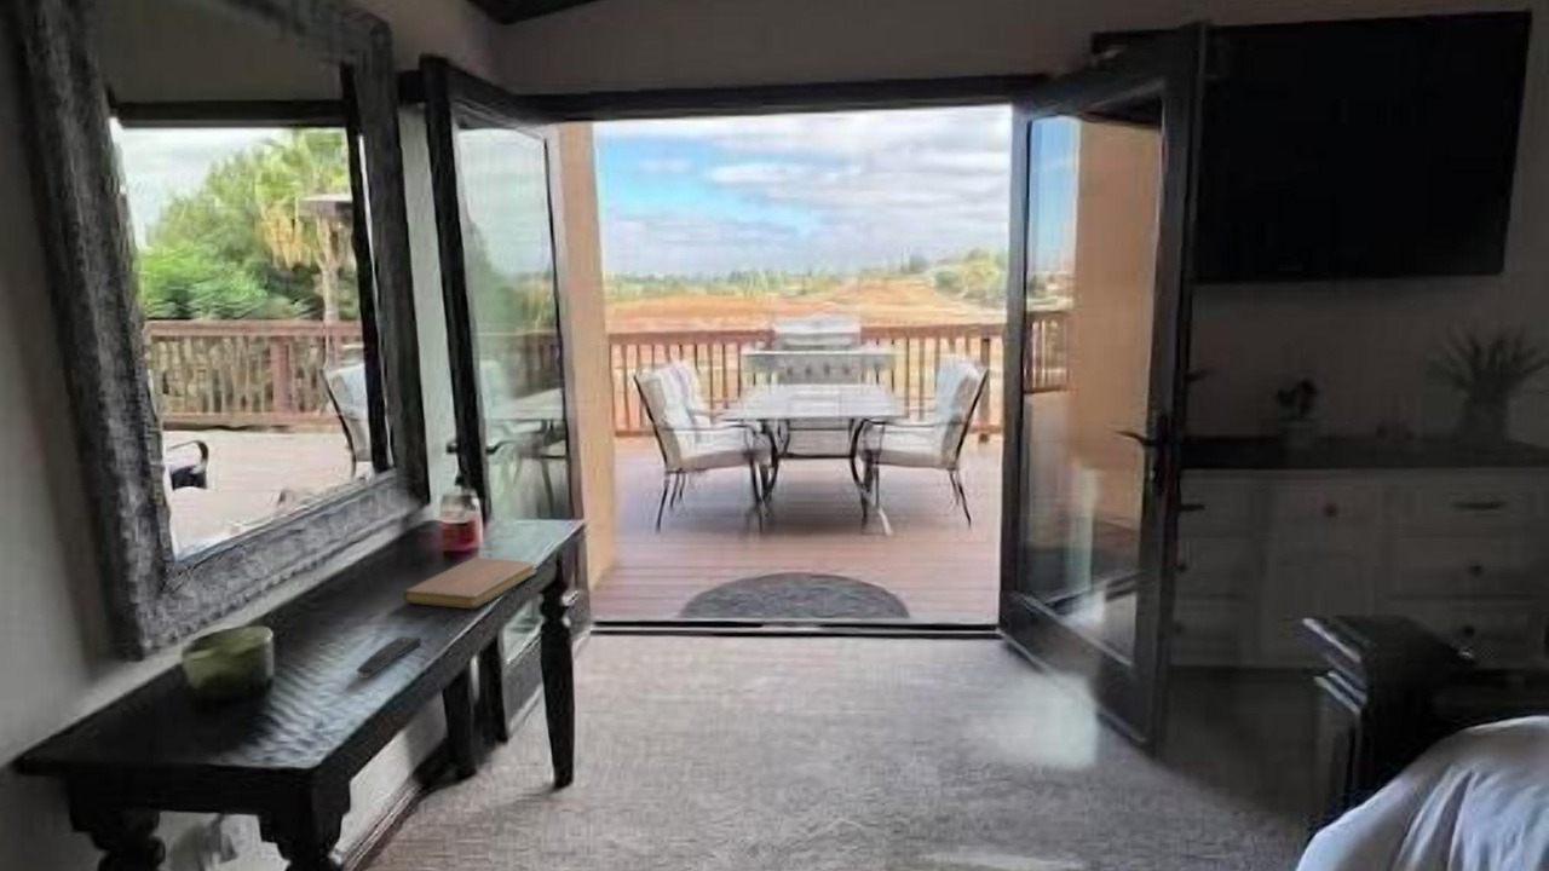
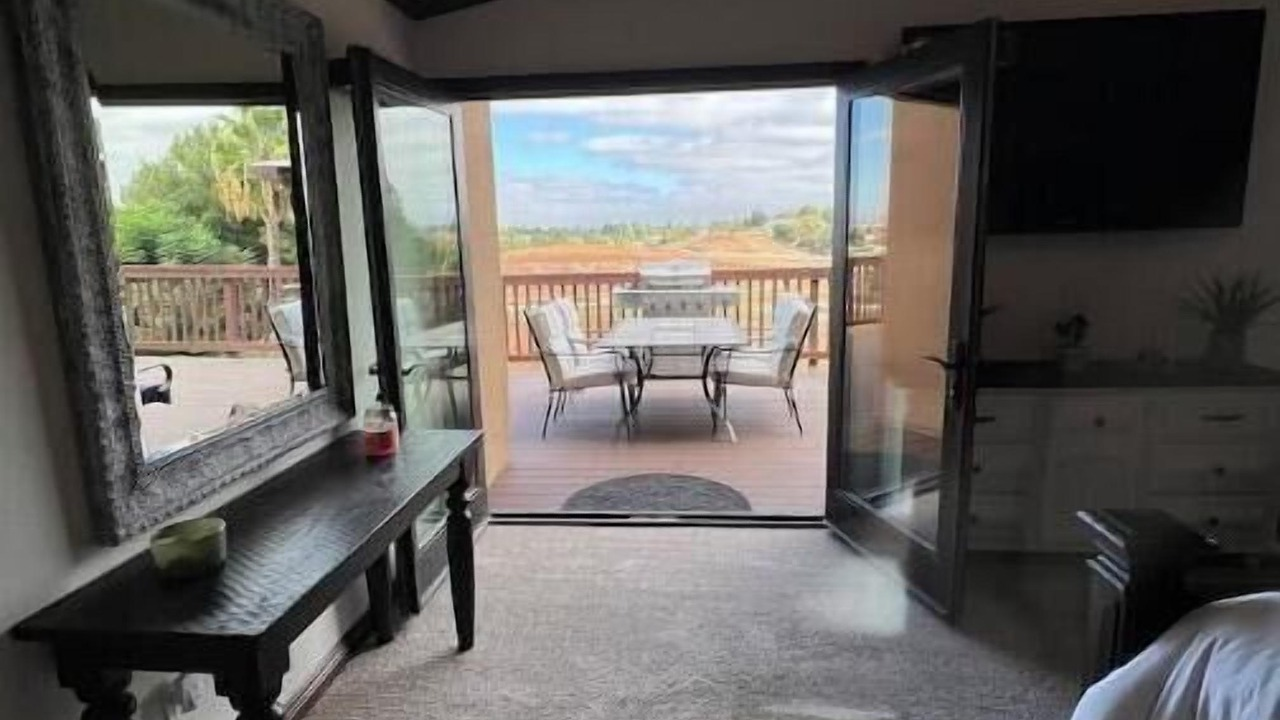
- remote control (388, 654)
- notebook (473, 581)
